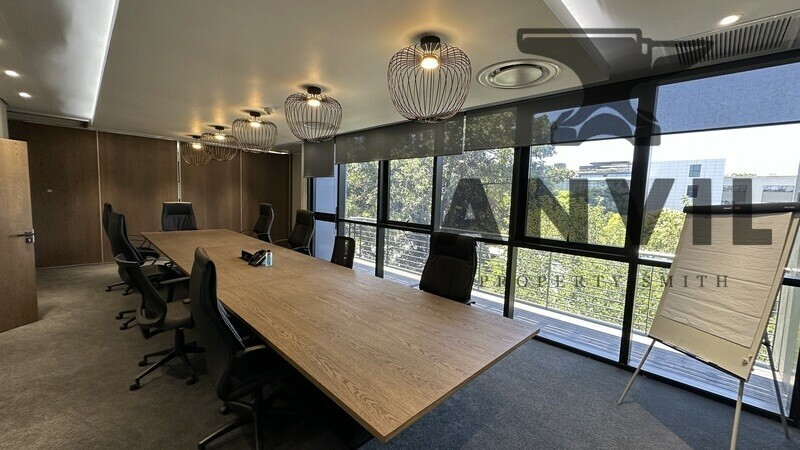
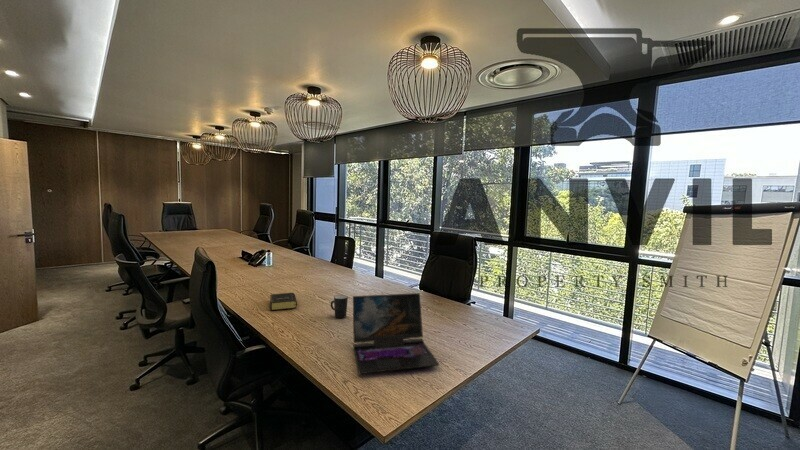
+ book (283, 300)
+ mug (338, 306)
+ laptop (393, 329)
